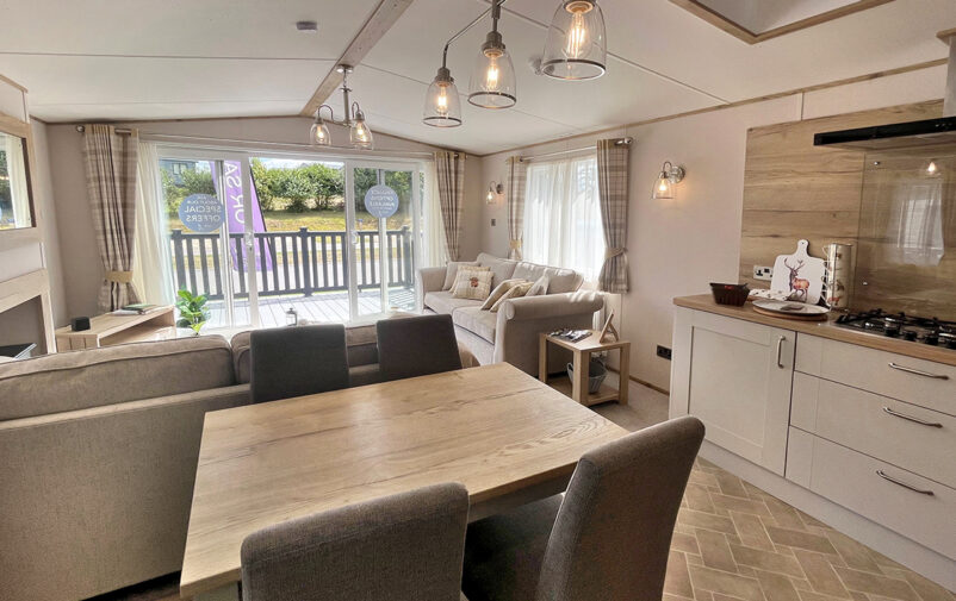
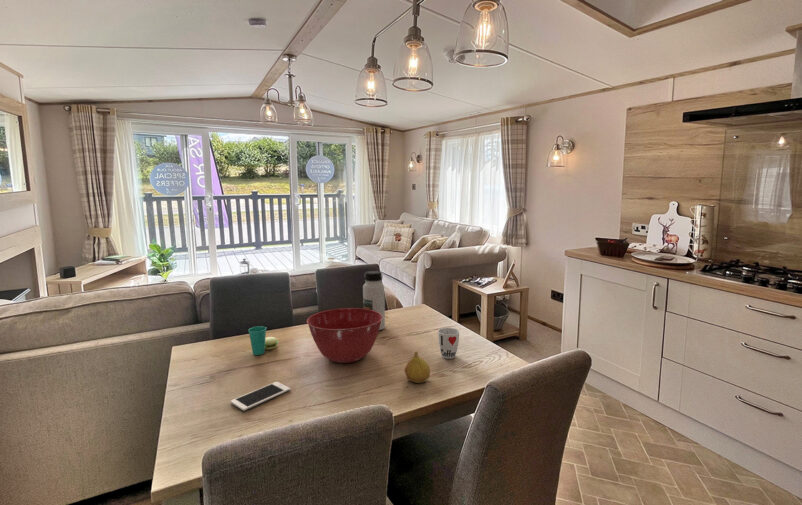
+ cup (263, 338)
+ mixing bowl (345, 336)
+ cell phone (261, 395)
+ cup (448, 343)
+ water bottle (373, 300)
+ fruit (417, 365)
